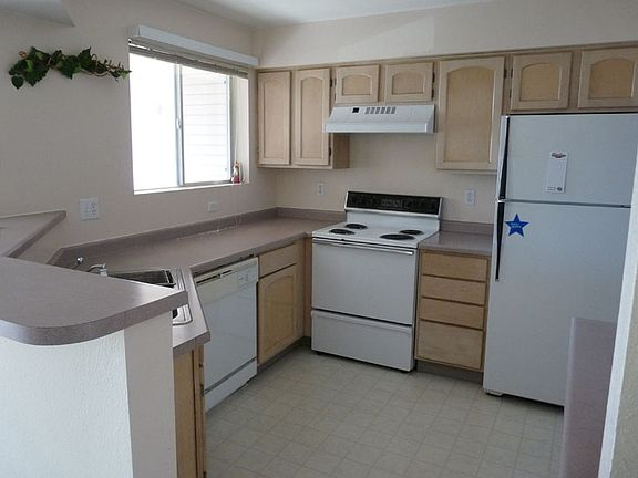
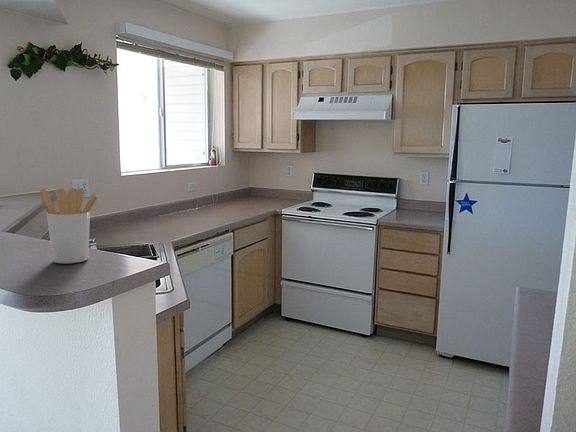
+ utensil holder (69, 222)
